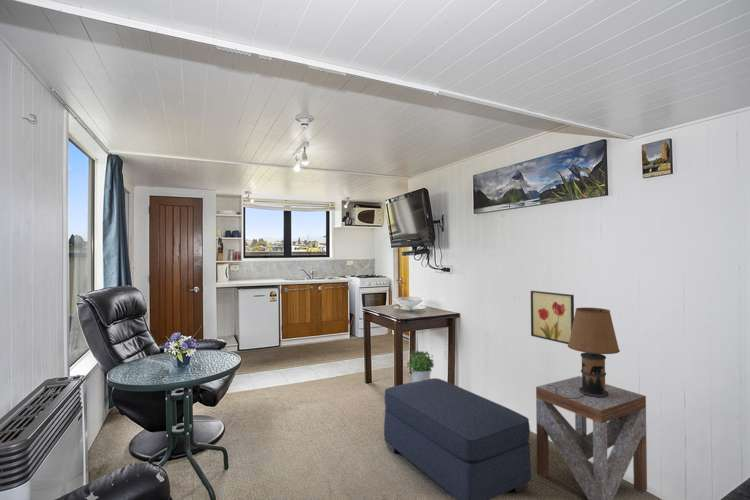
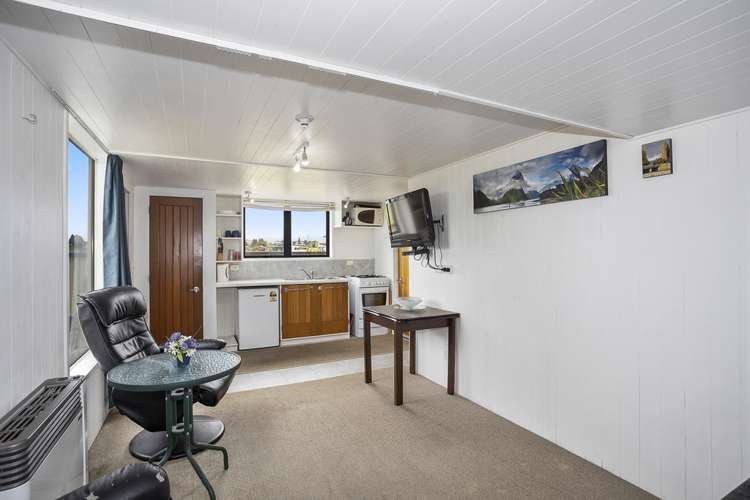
- potted plant (419, 367)
- ottoman (450, 431)
- table lamp (582, 350)
- side table (589, 436)
- wall art (552, 316)
